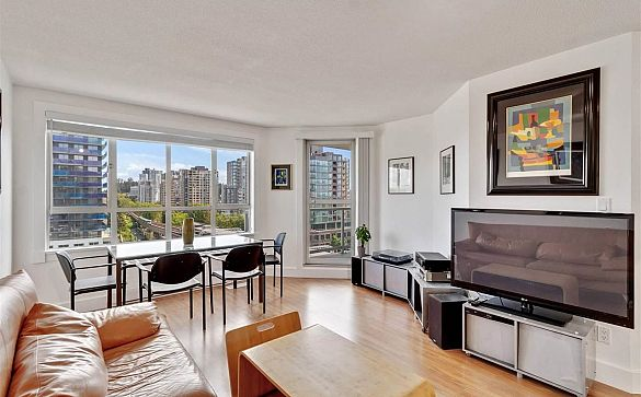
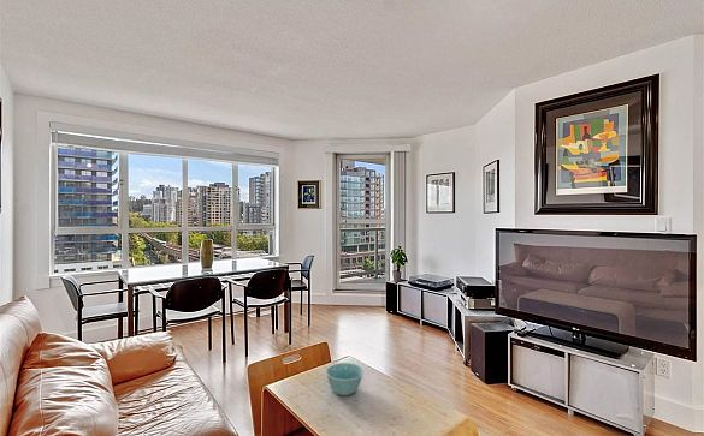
+ bowl (344, 380)
